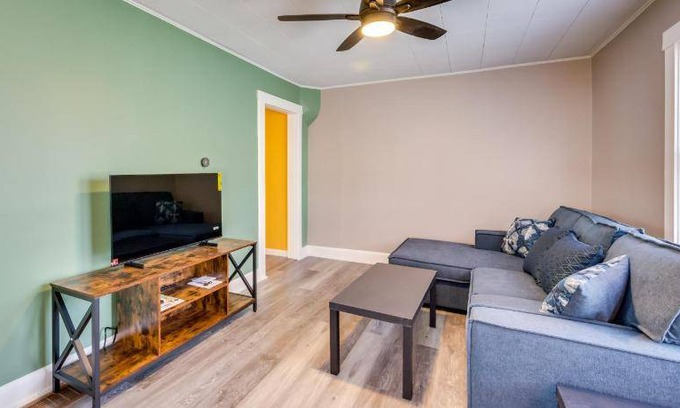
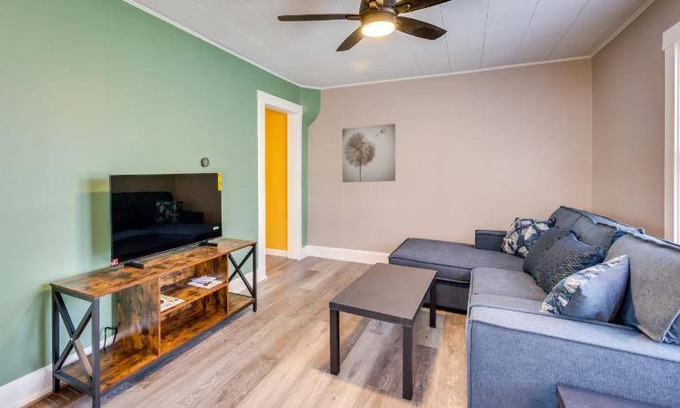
+ wall art (368, 154)
